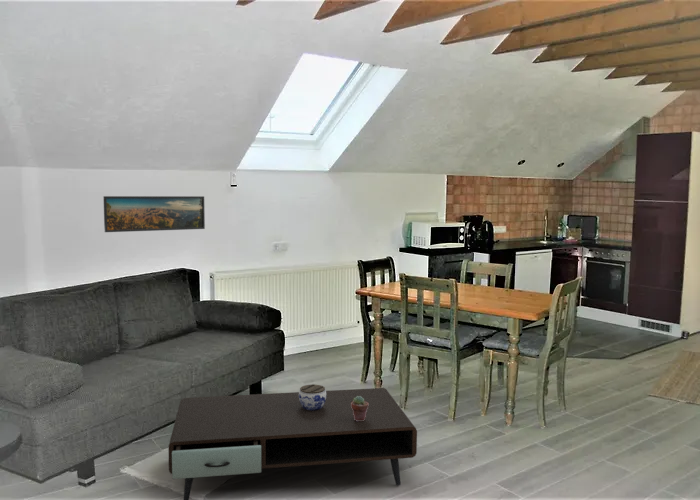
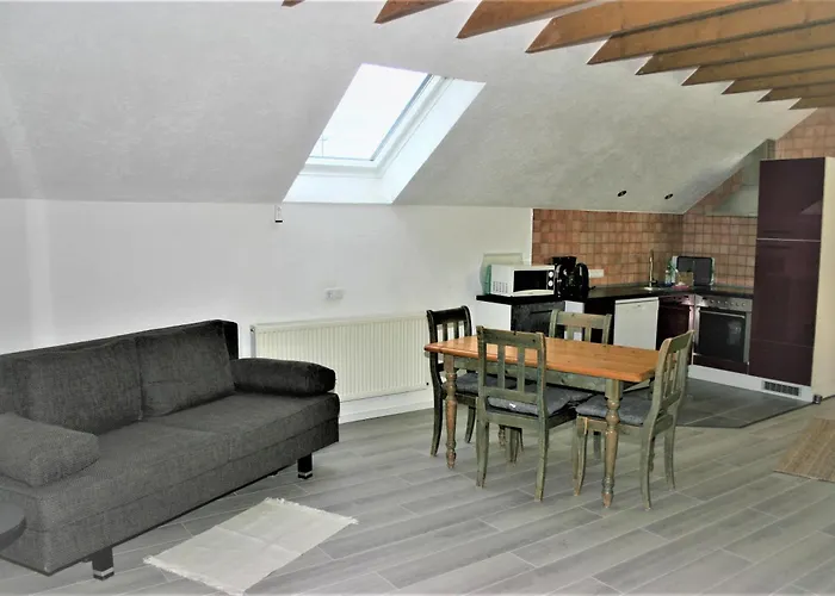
- coffee table (292, 444)
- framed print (156, 213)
- potted succulent (359, 407)
- jar (312, 397)
